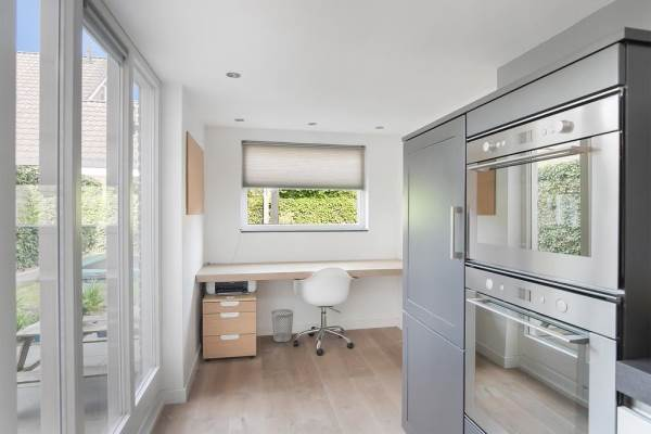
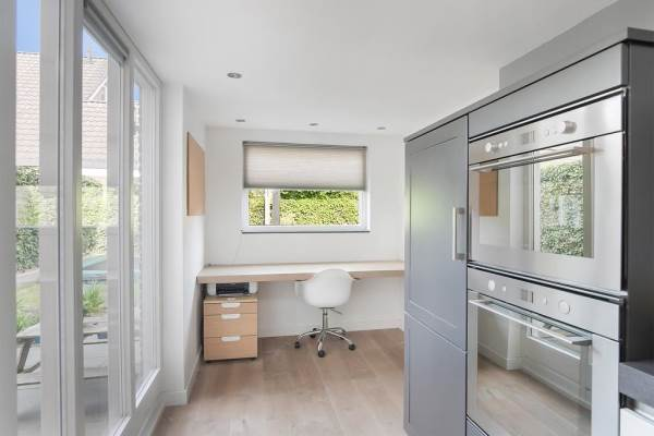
- wastebasket (282, 324)
